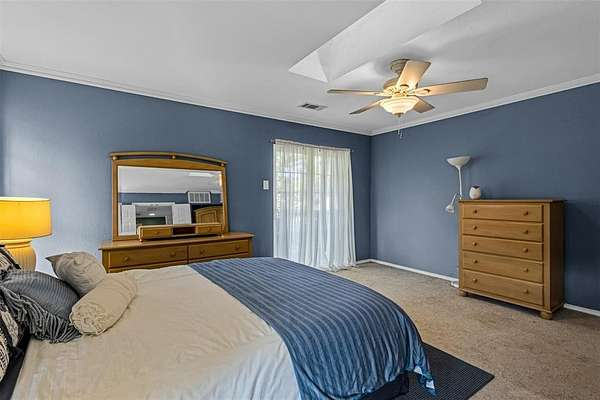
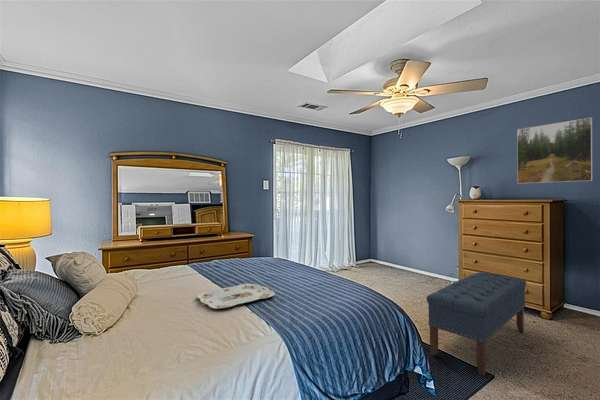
+ serving tray (236, 295)
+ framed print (551, 153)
+ bench (480, 313)
